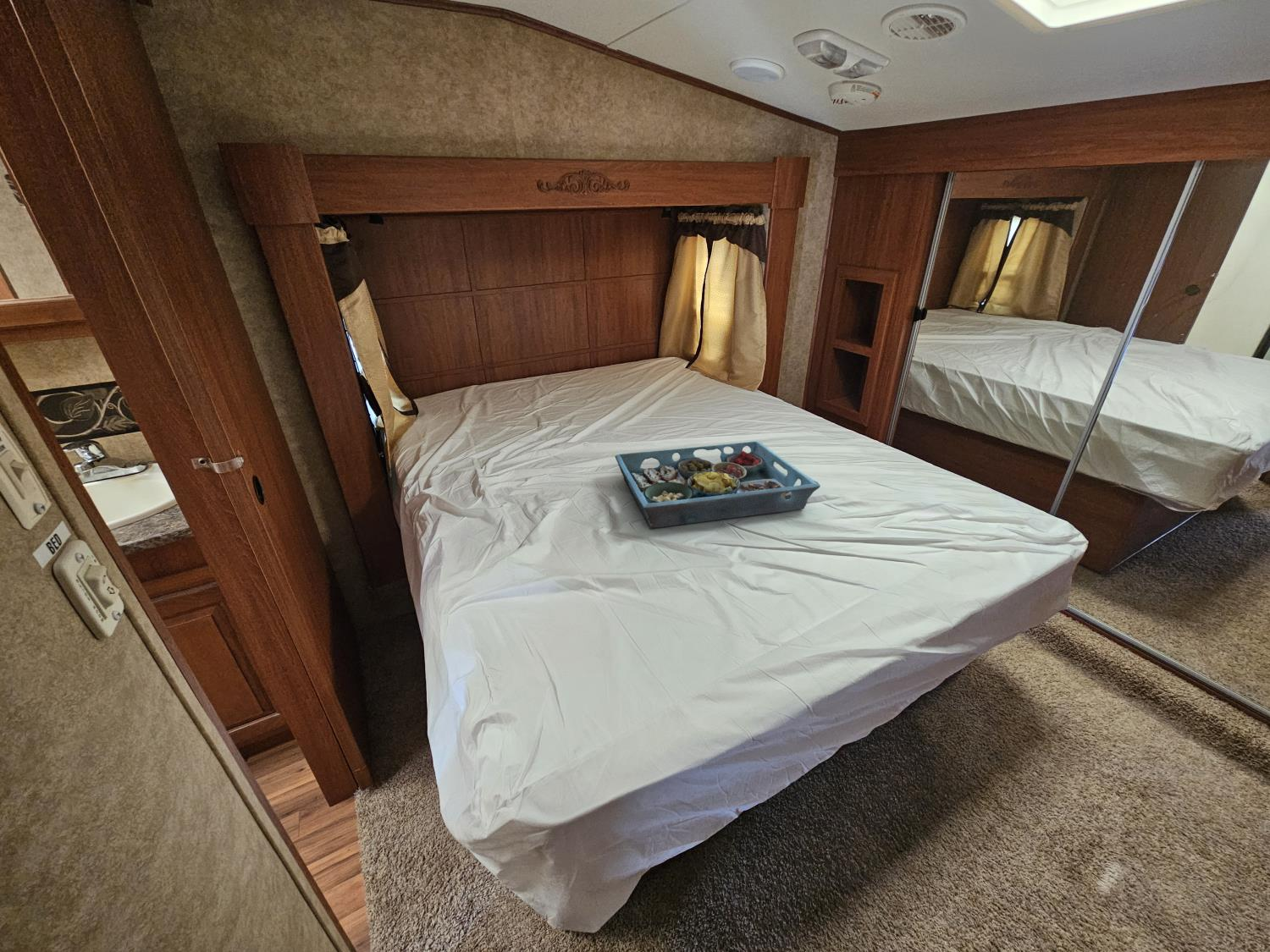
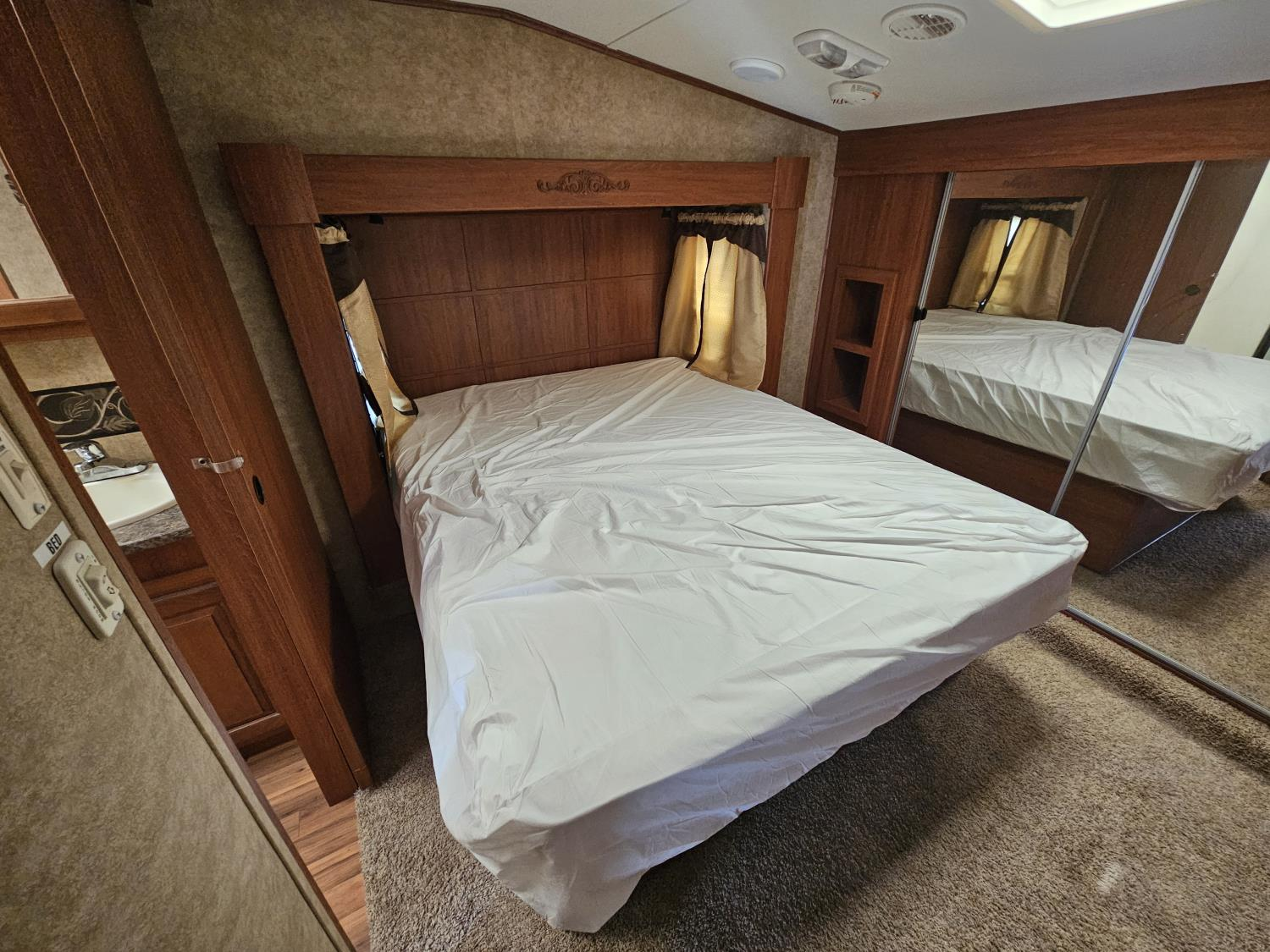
- serving tray (710, 479)
